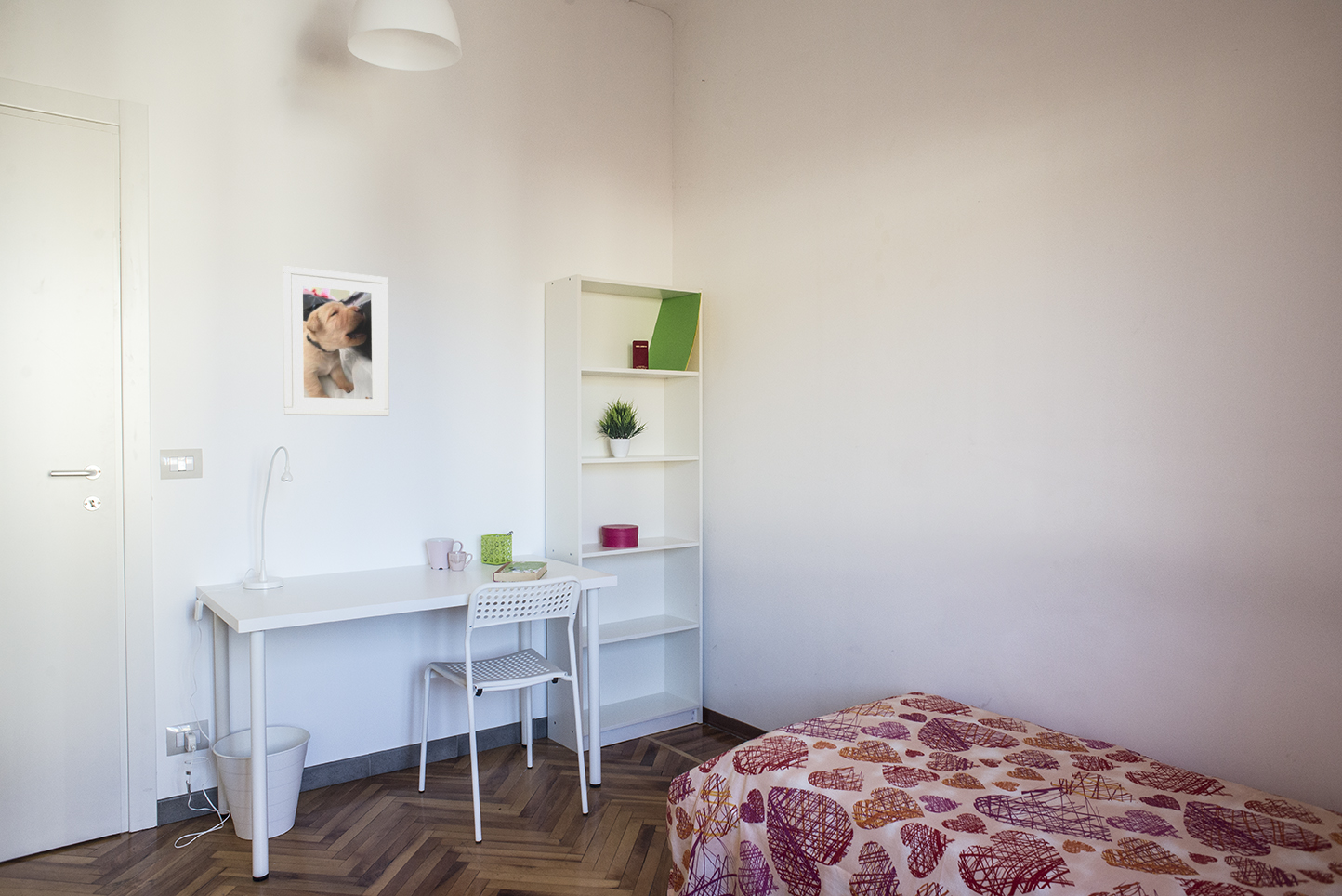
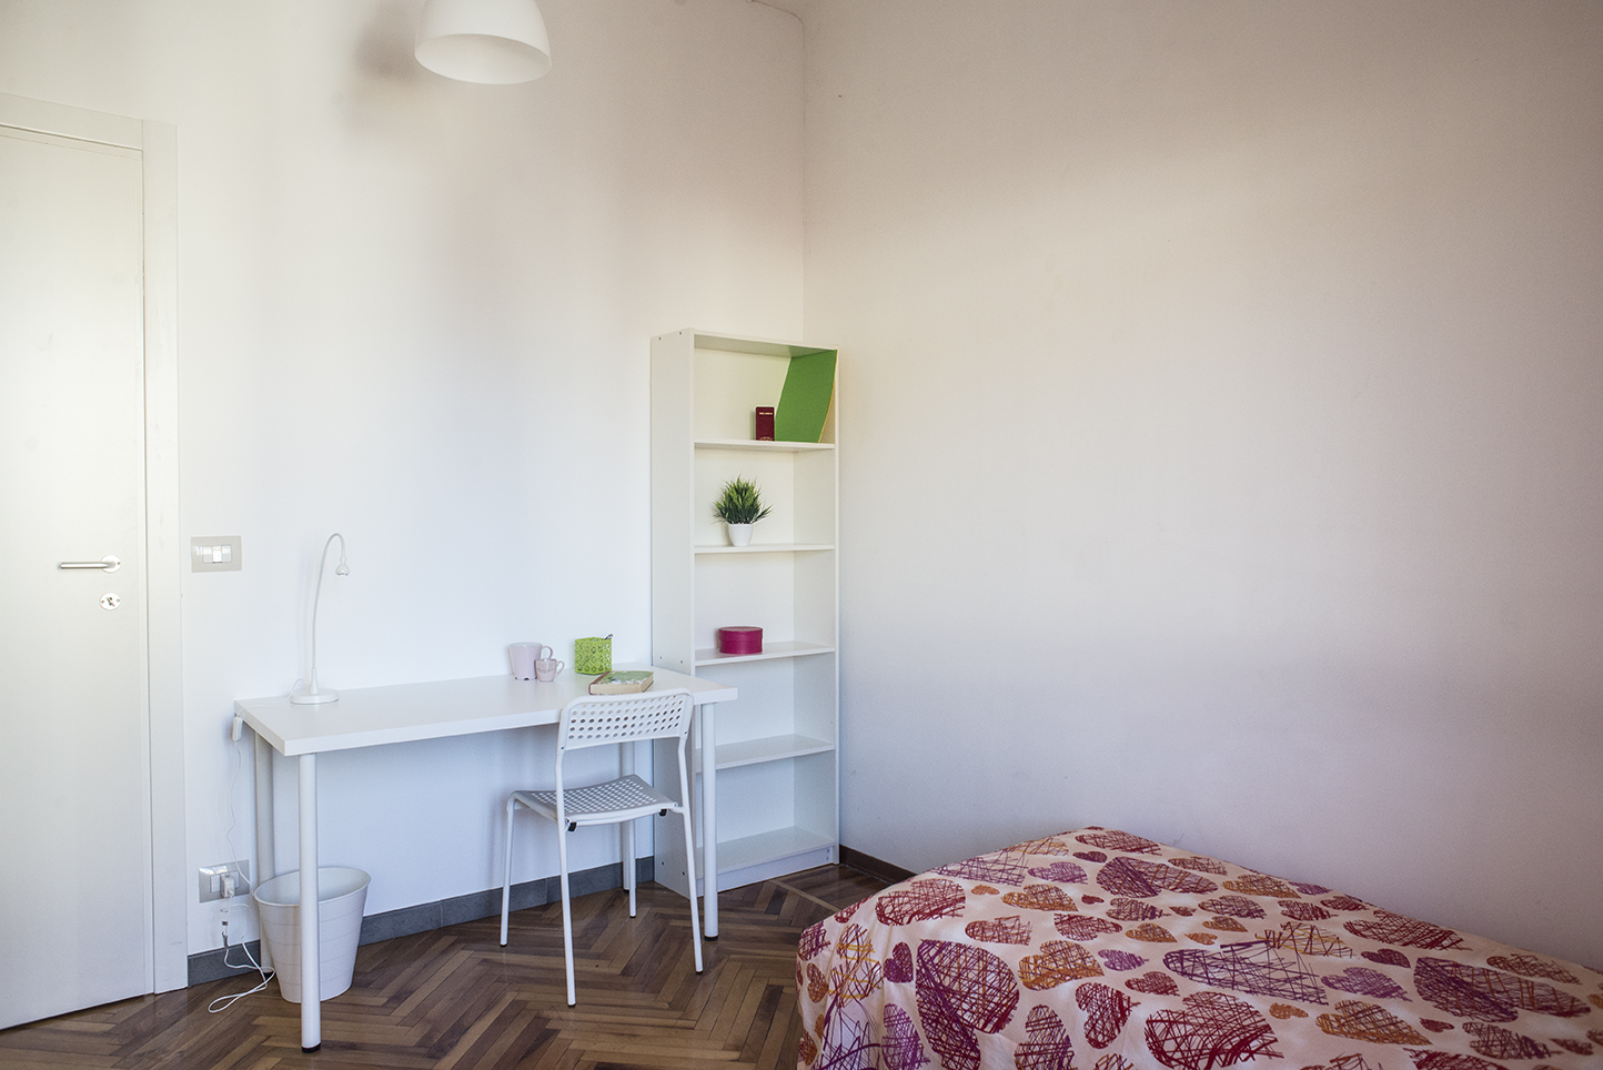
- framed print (337, 343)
